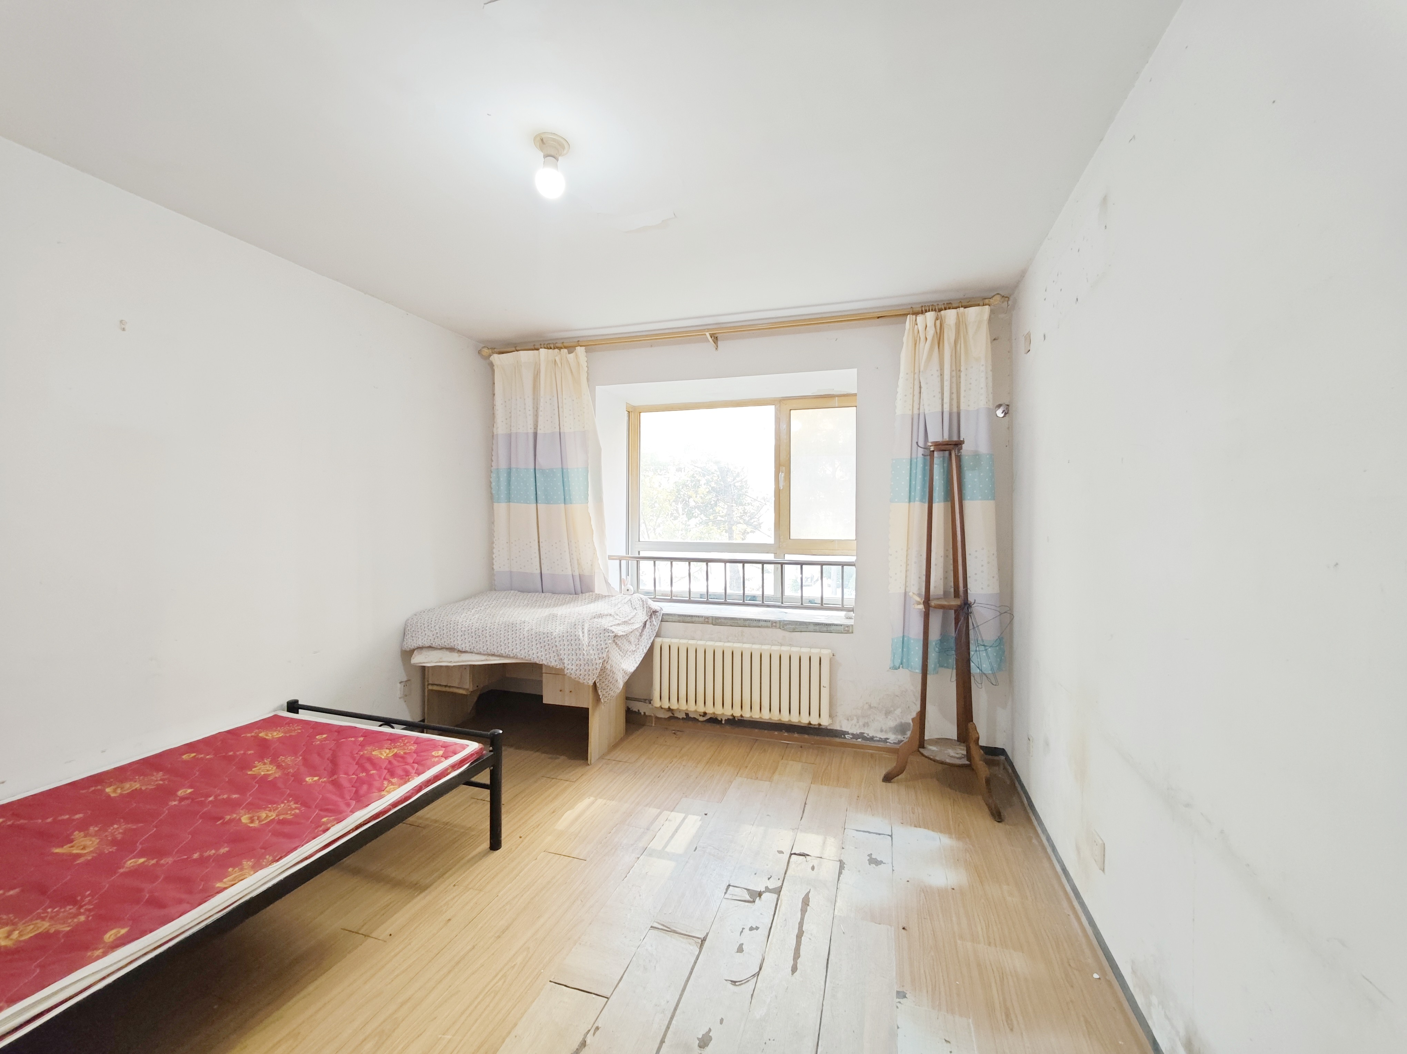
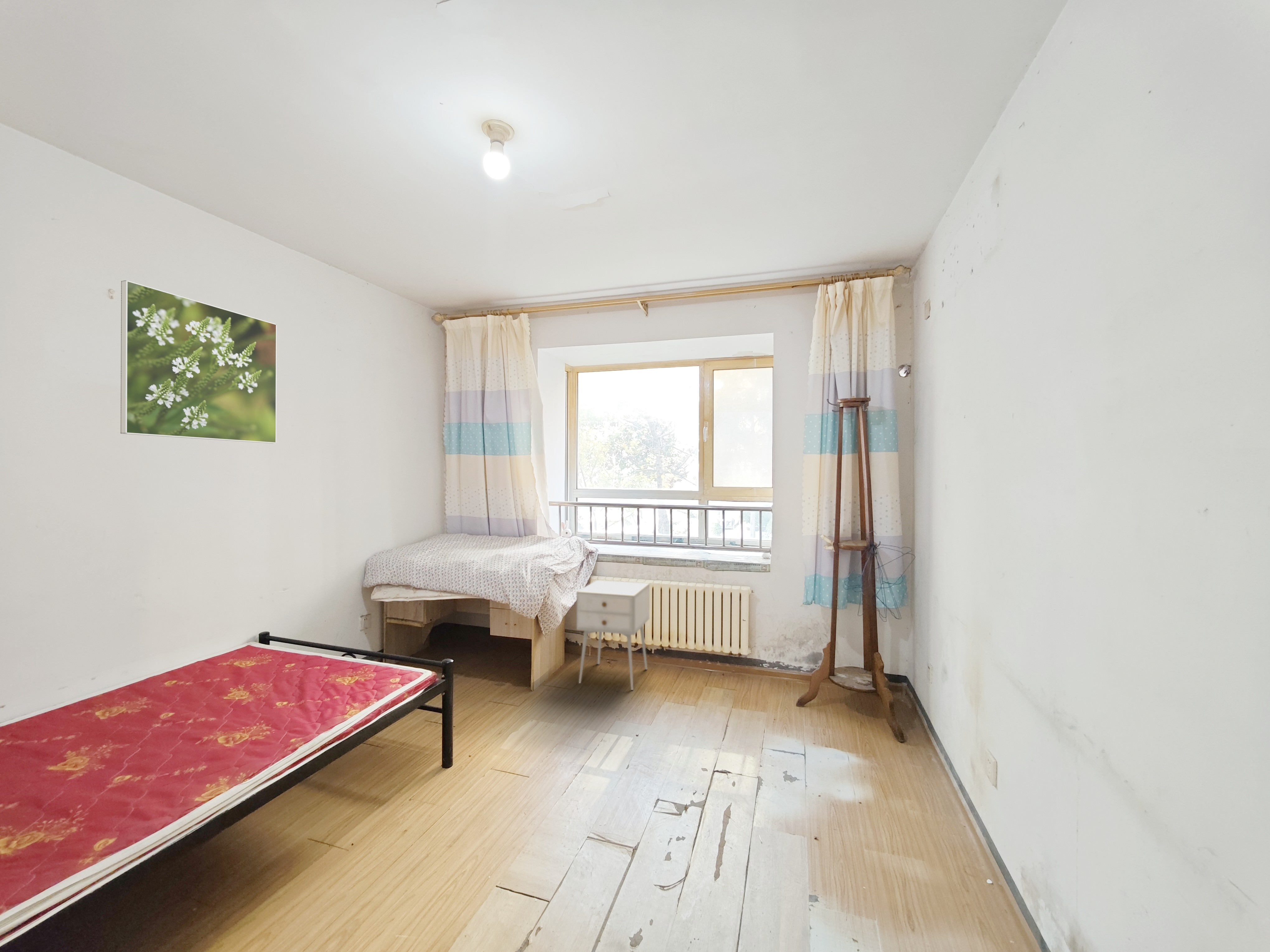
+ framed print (208, 372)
+ nightstand (614, 632)
